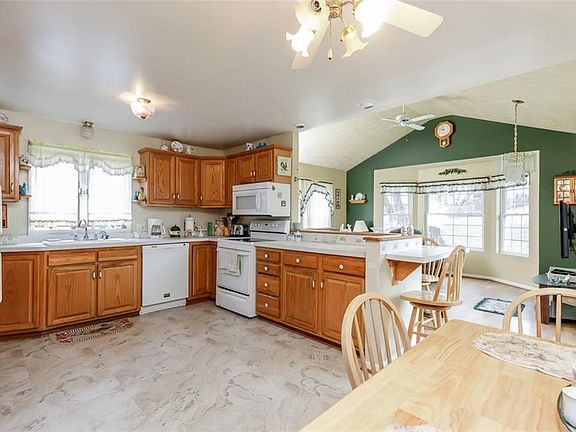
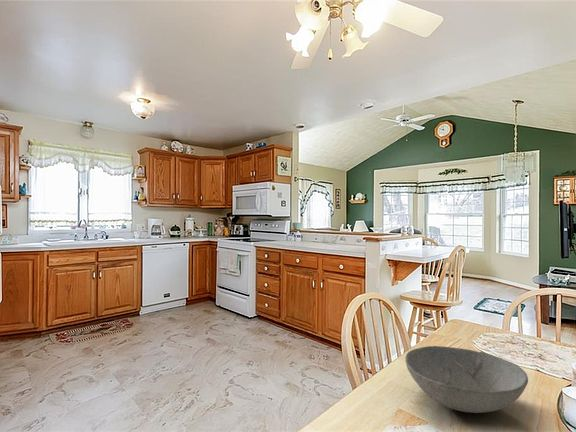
+ bowl (462, 382)
